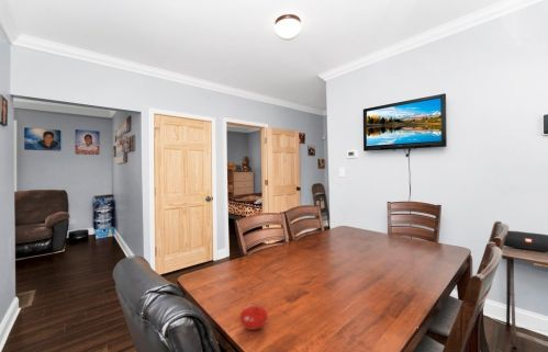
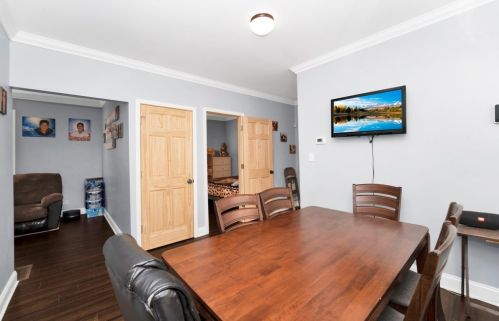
- fruit (254, 317)
